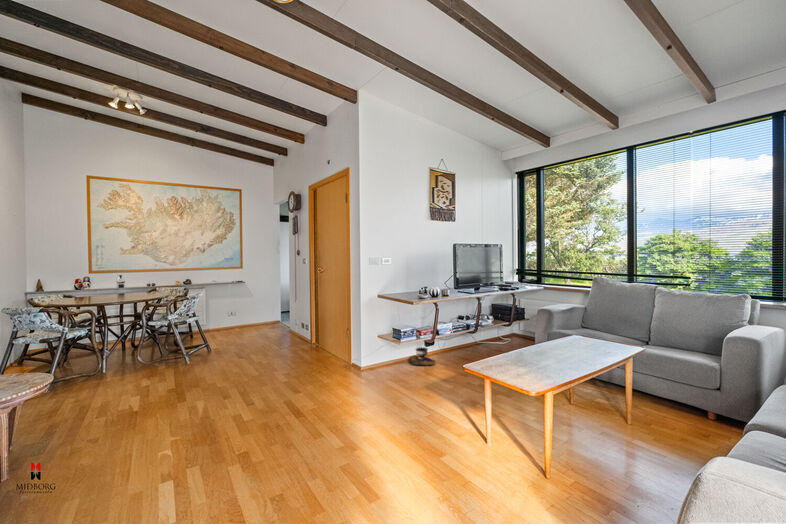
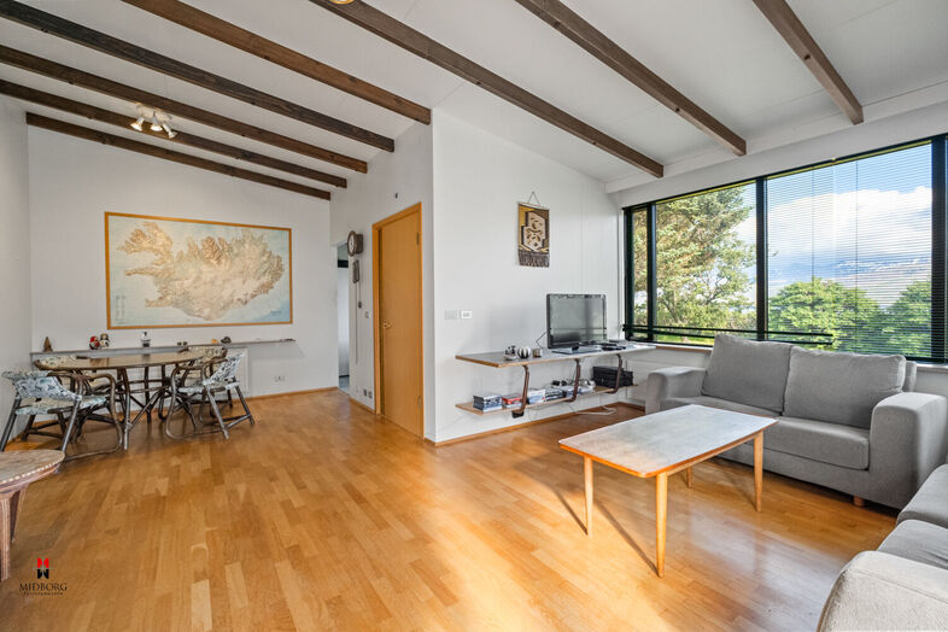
- brazier (421, 355)
